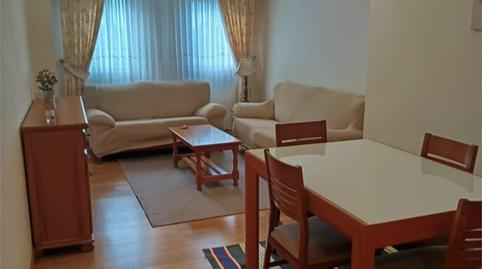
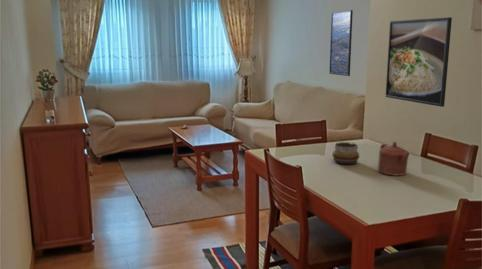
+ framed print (415, 61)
+ teapot (393, 157)
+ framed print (340, 43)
+ decorative bowl (345, 153)
